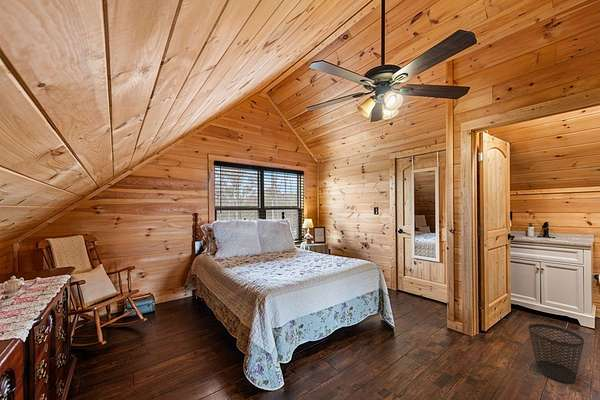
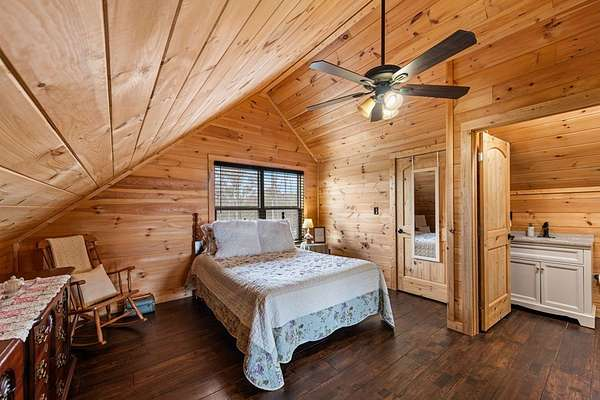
- wastebasket (554, 353)
